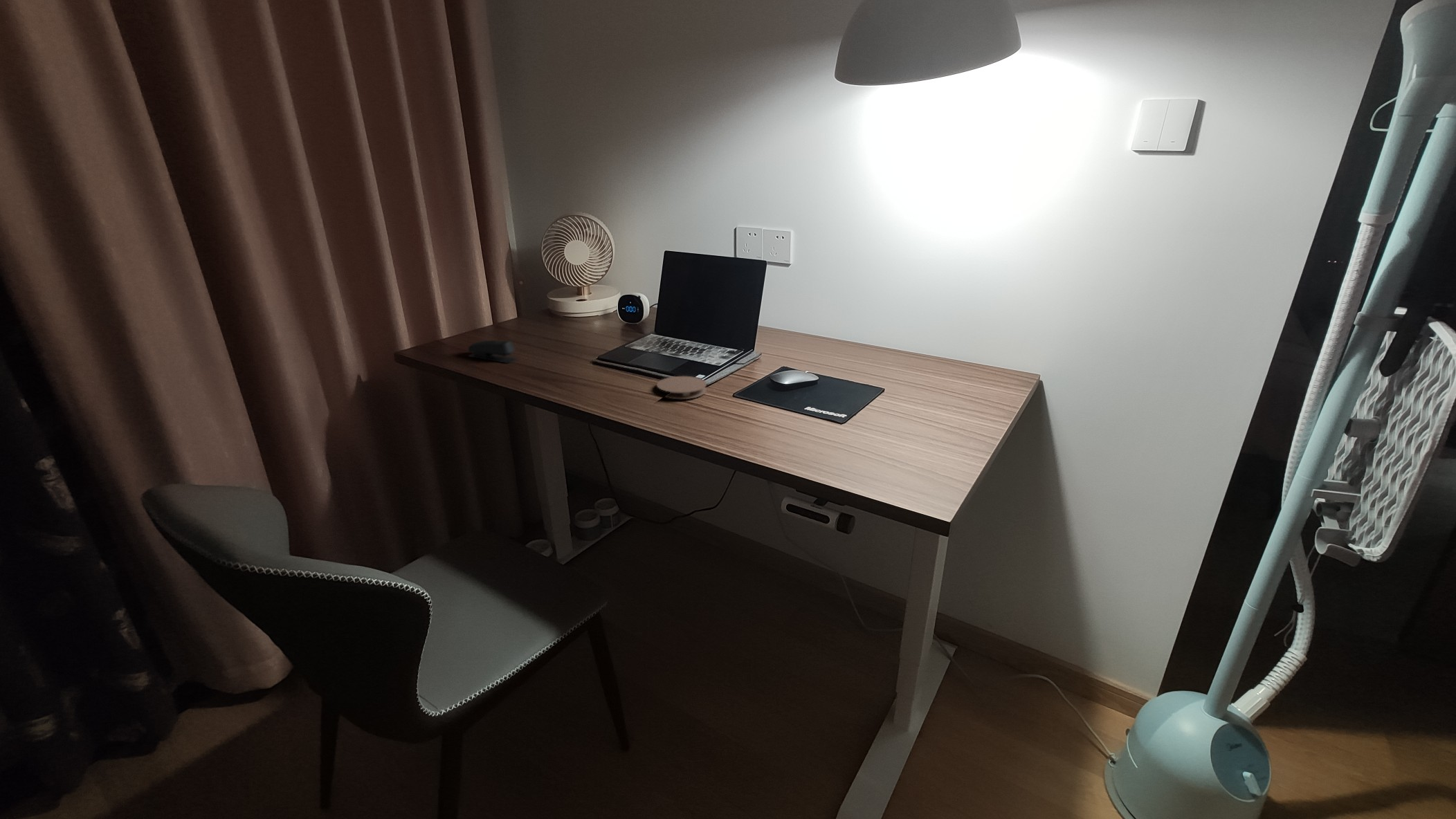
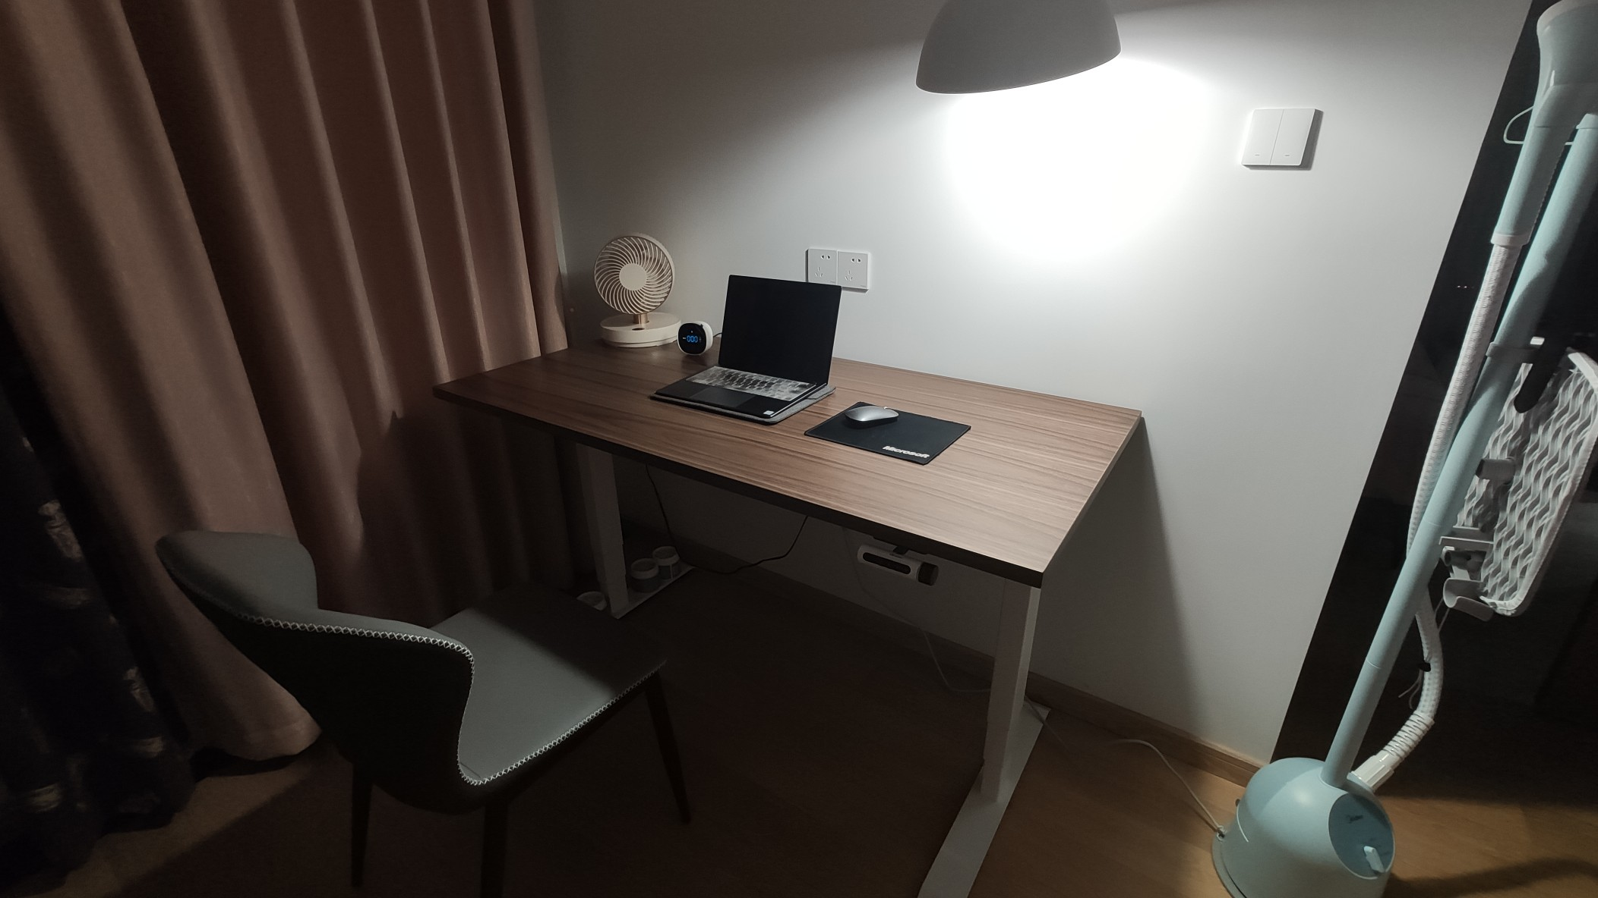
- coaster (682, 387)
- stapler (491, 349)
